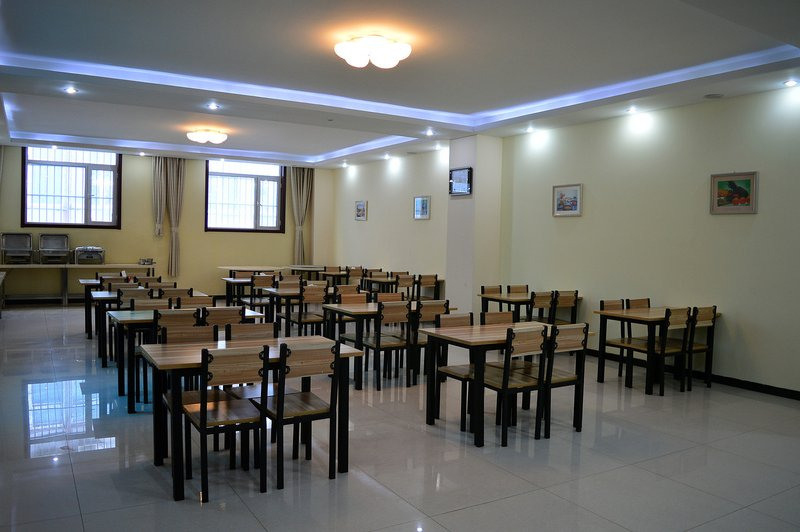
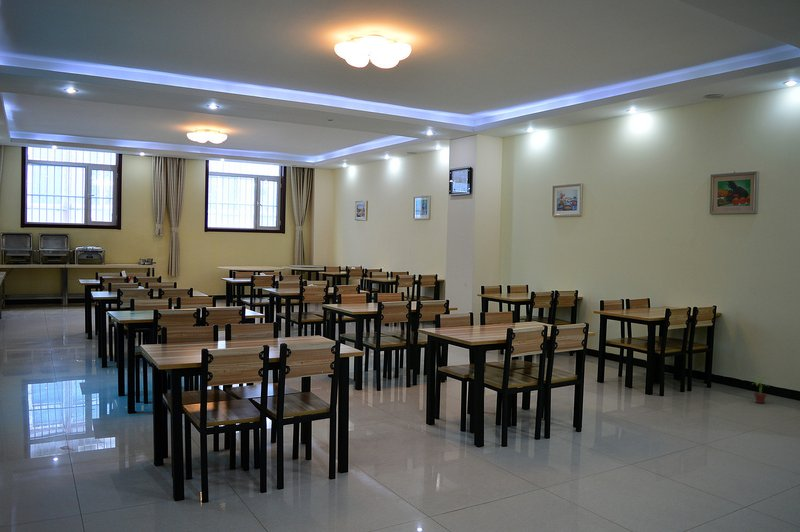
+ potted plant (759, 389)
